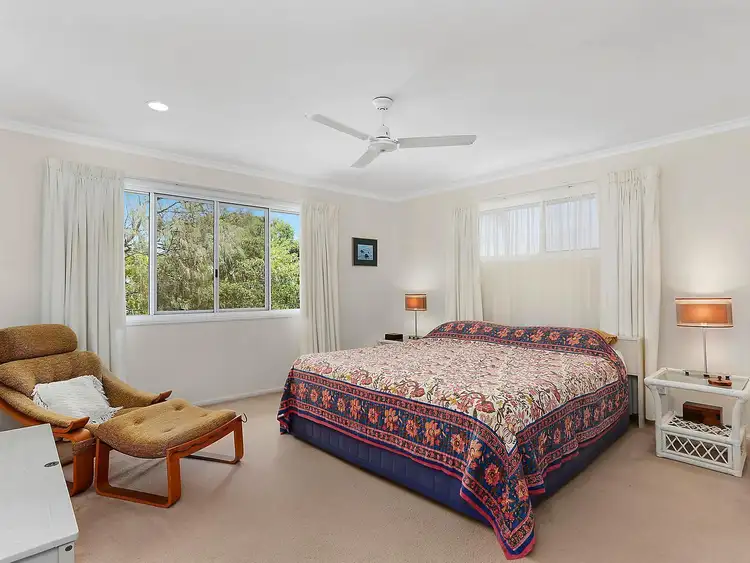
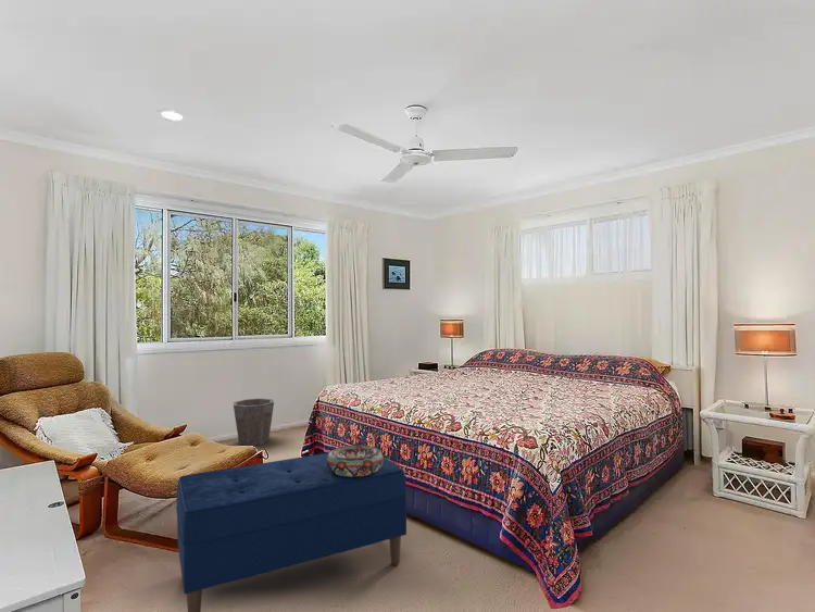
+ waste bin (253, 422)
+ bench (293, 521)
+ decorative bowl (354, 460)
